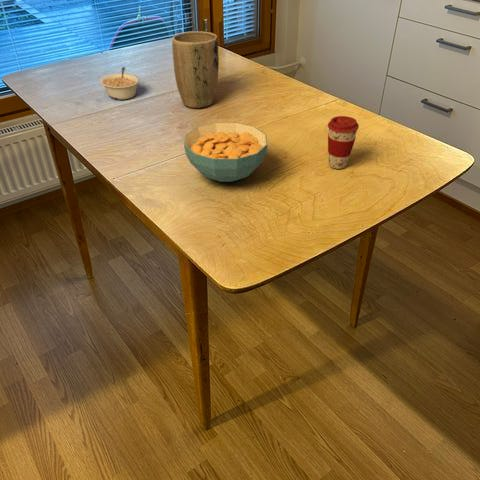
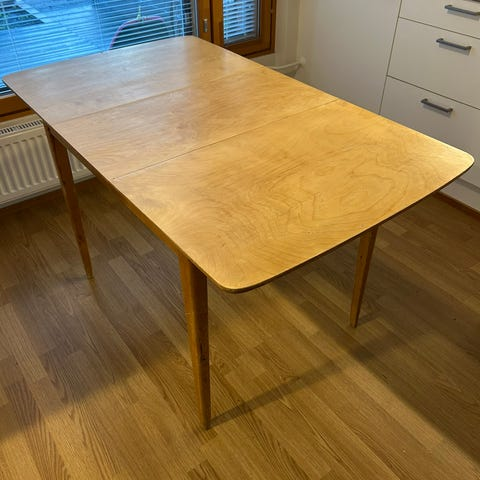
- coffee cup (340, 143)
- cereal bowl (226, 158)
- legume (119, 85)
- plant pot (196, 71)
